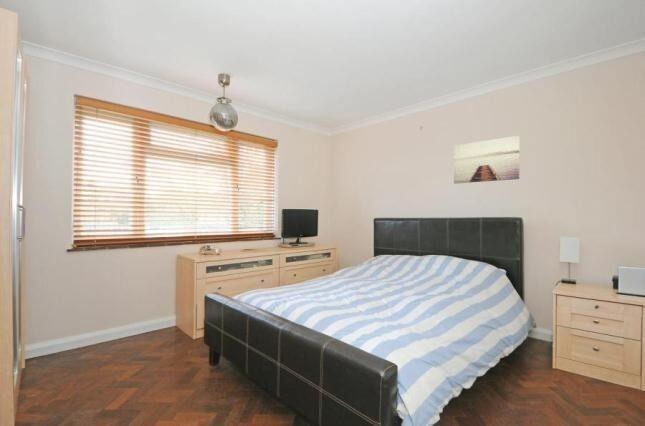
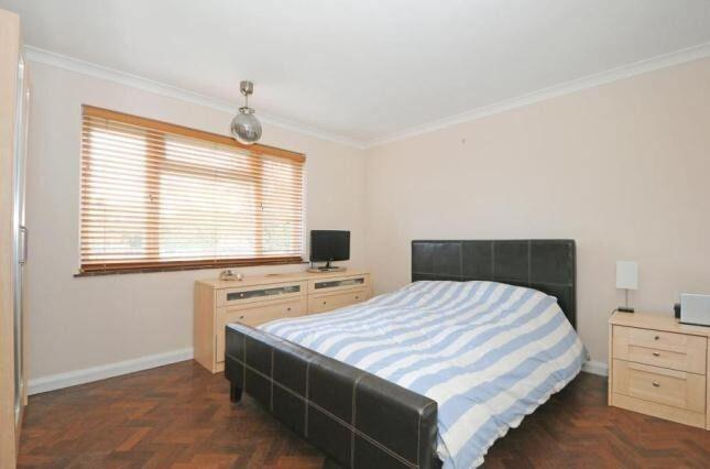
- wall art (484, 161)
